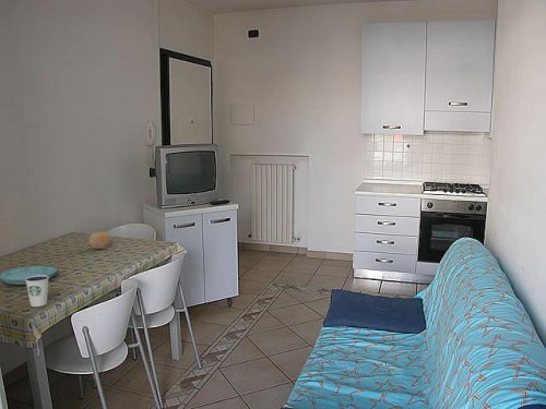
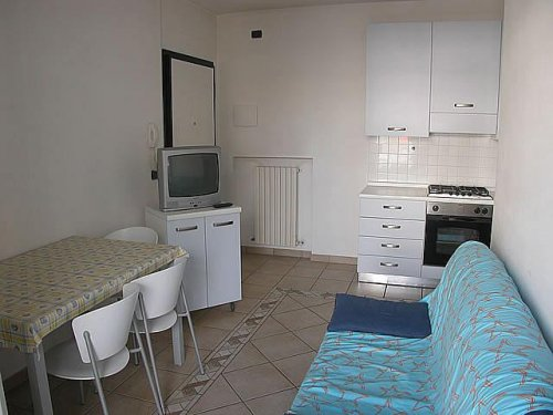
- dixie cup (37, 291)
- fruit (99, 240)
- saucer (28, 275)
